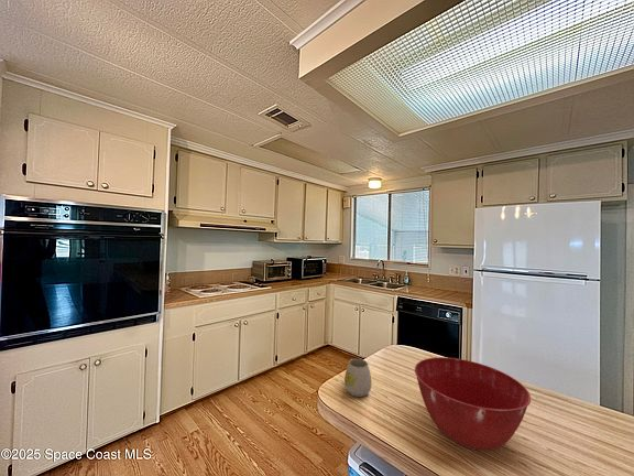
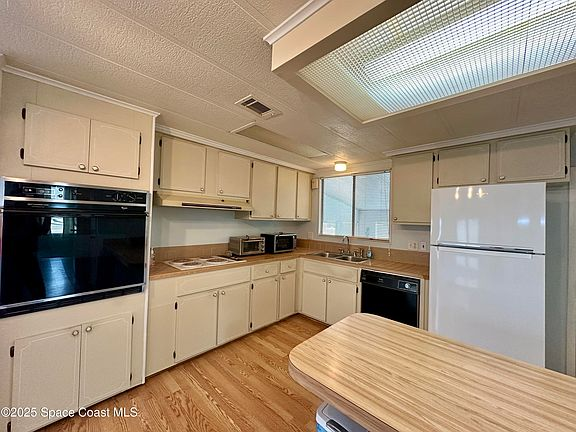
- mug (356, 375)
- mixing bowl (466, 404)
